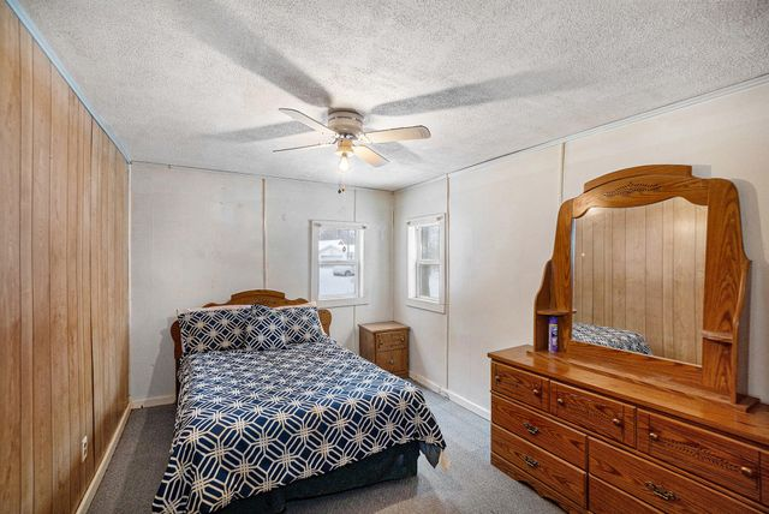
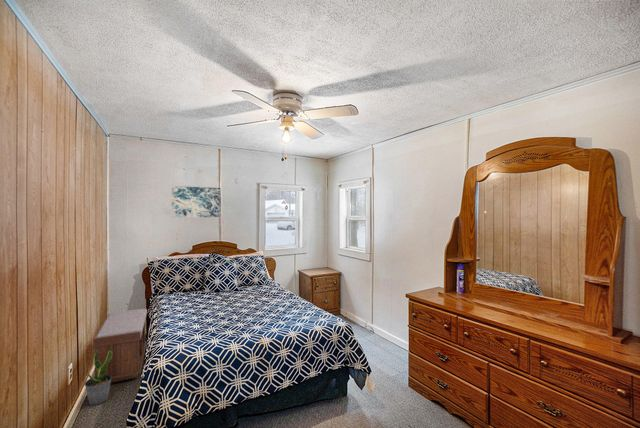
+ potted plant (98, 375)
+ bench (123, 342)
+ wall art (196, 202)
